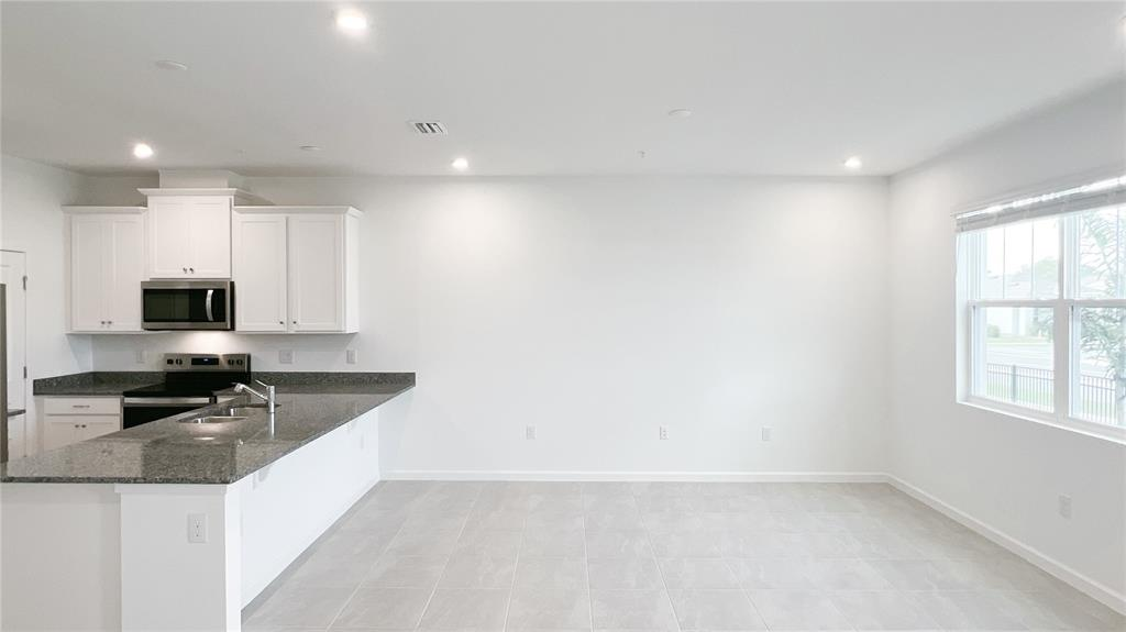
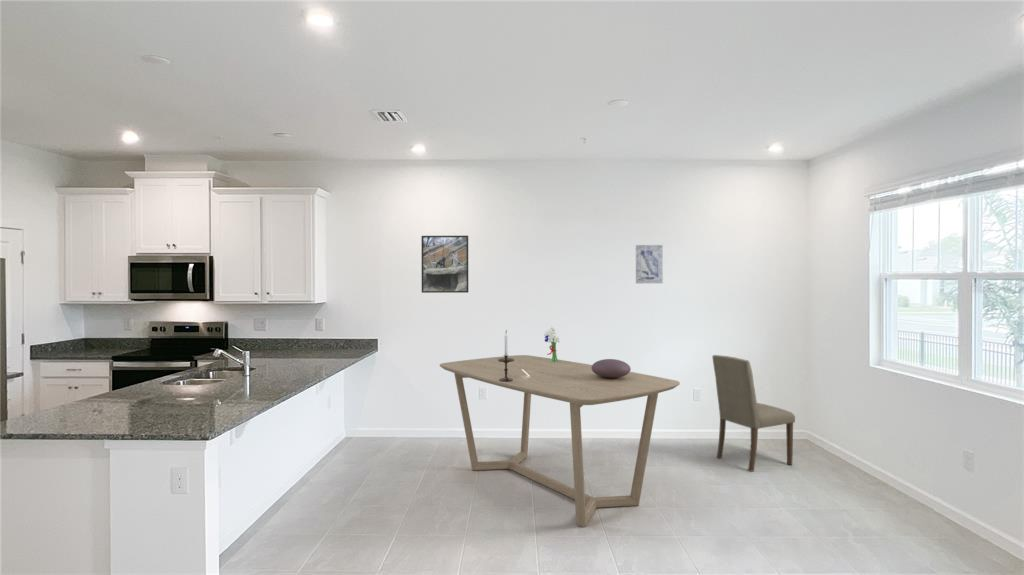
+ candlestick (506, 354)
+ dining table (528, 428)
+ dining chair (751, 408)
+ bouquet (547, 354)
+ decorative bowl (610, 368)
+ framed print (444, 264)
+ wall art (649, 264)
